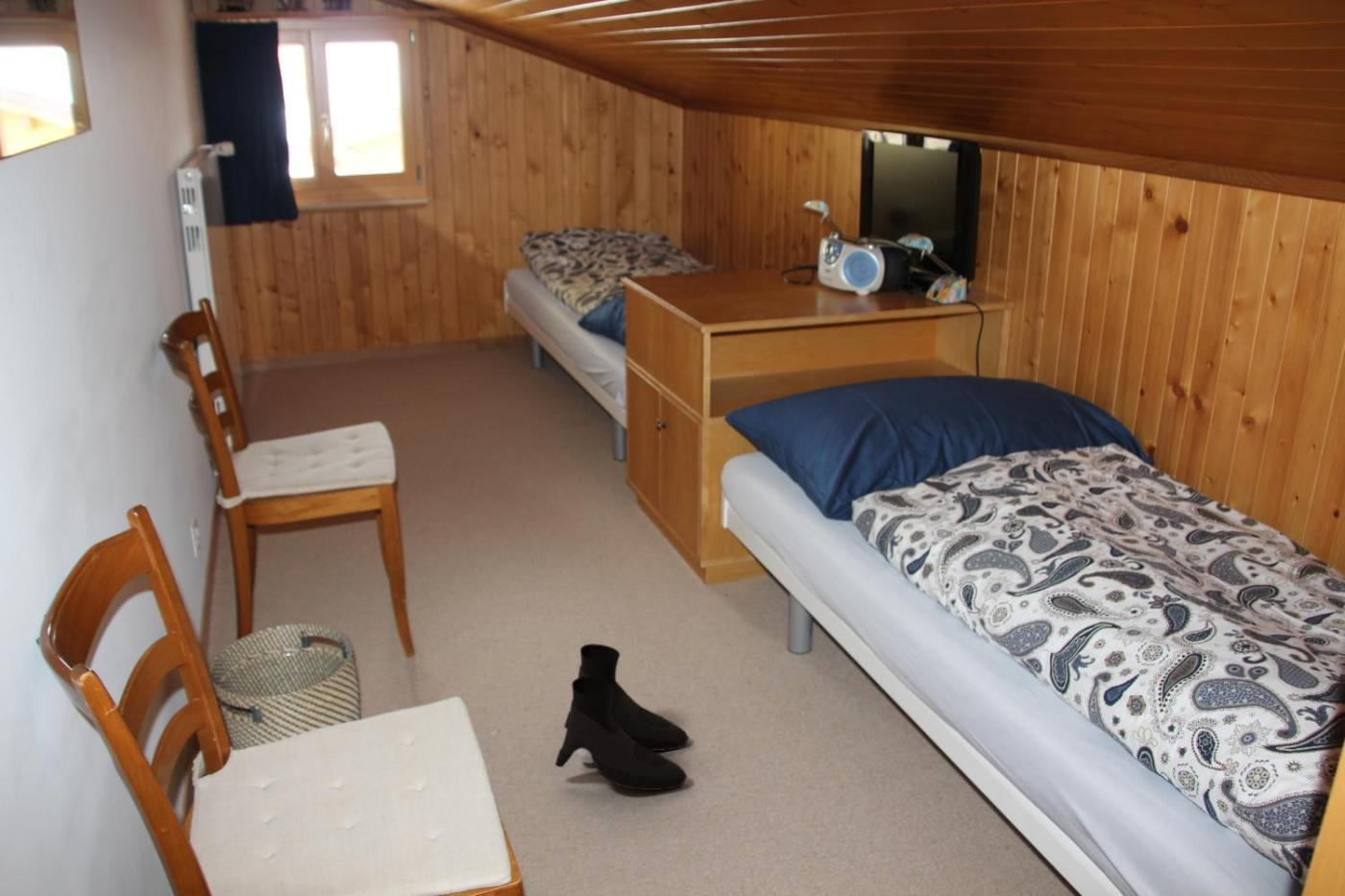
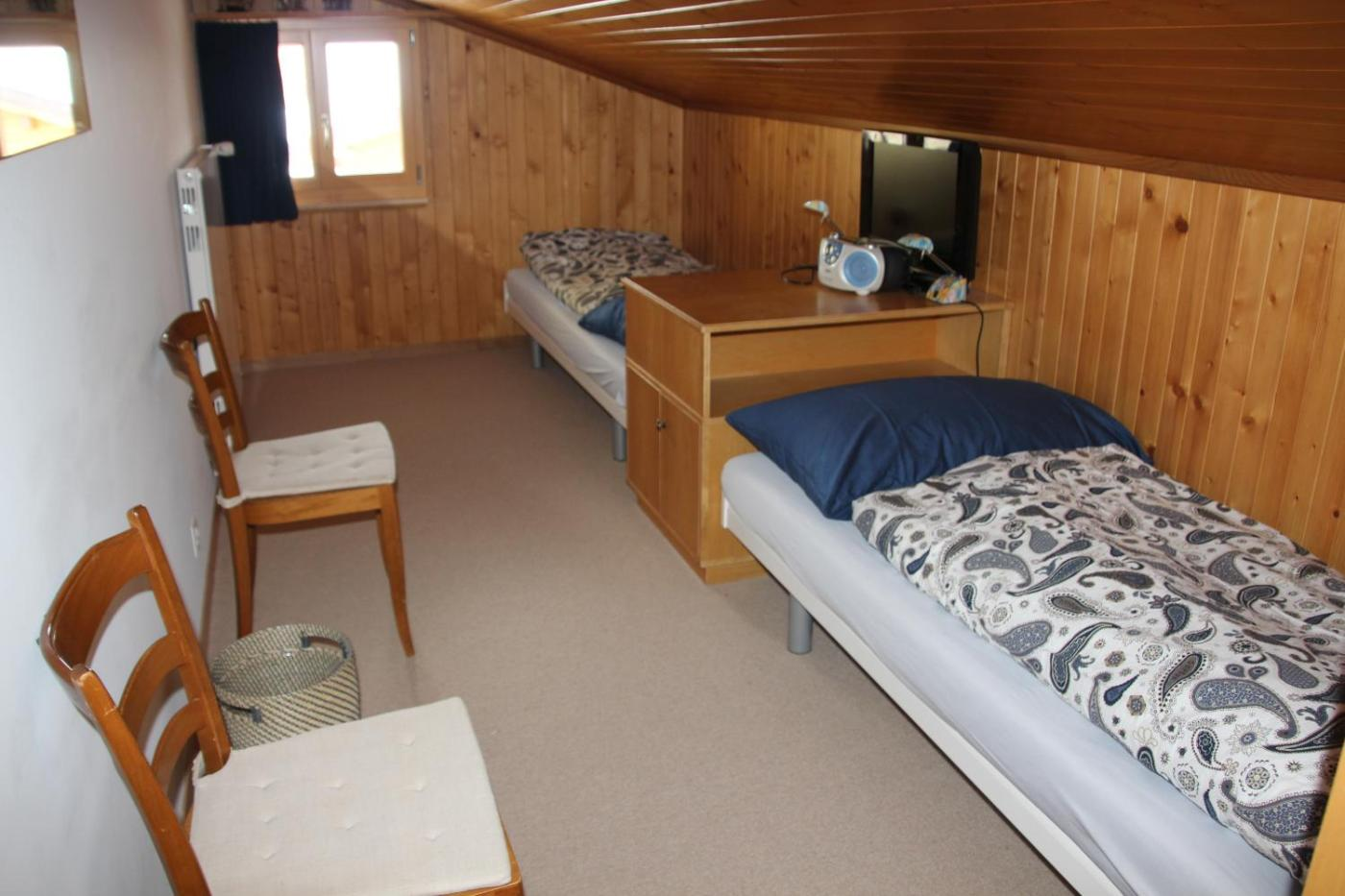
- boots (624, 712)
